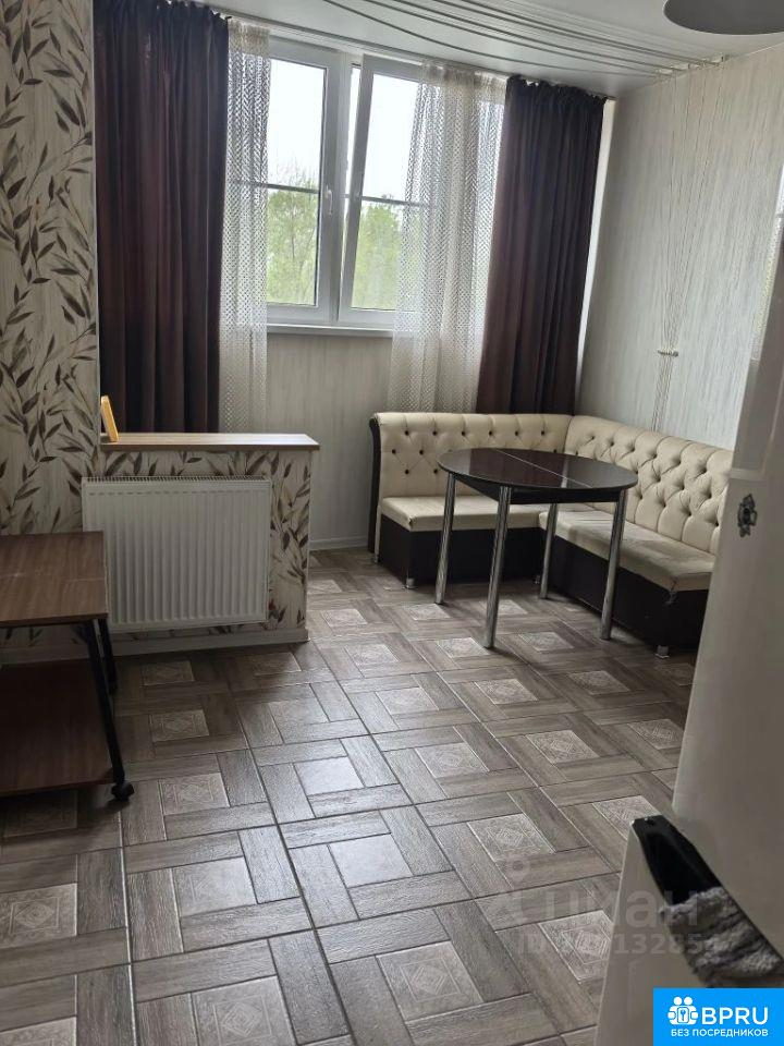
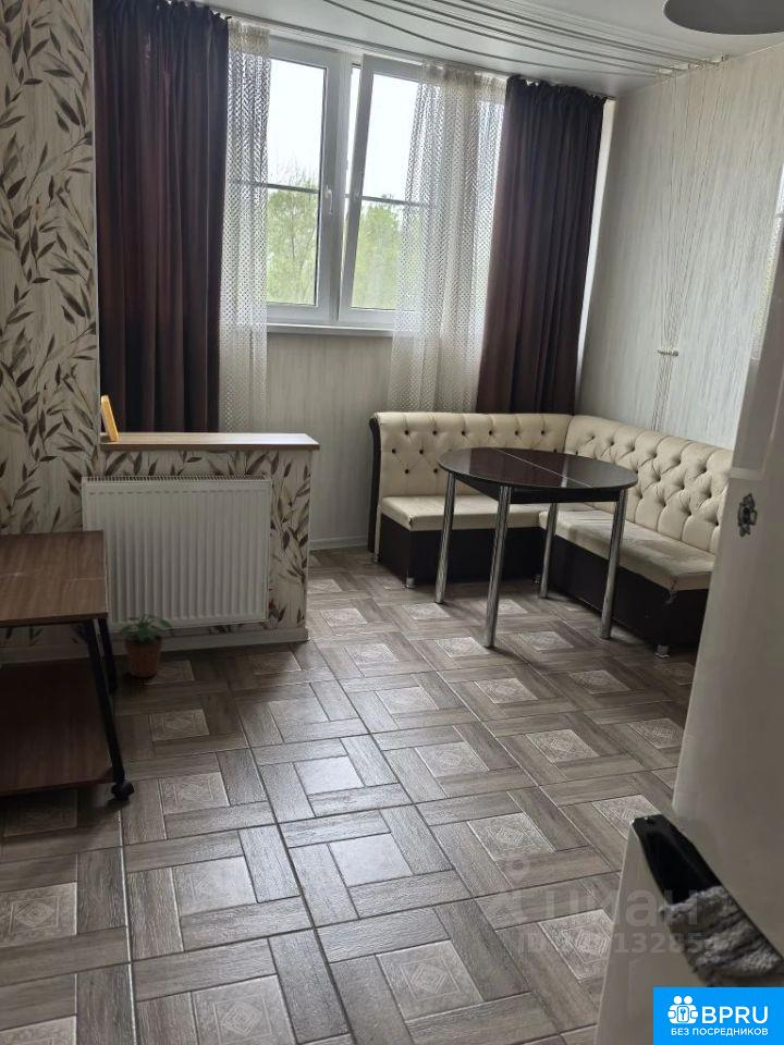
+ potted plant (145, 647)
